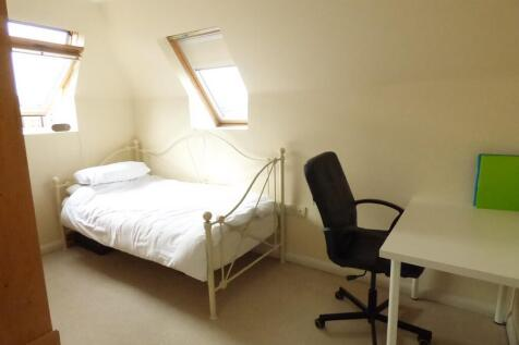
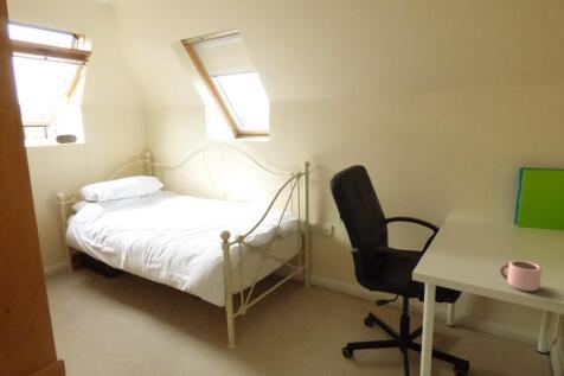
+ mug (519, 274)
